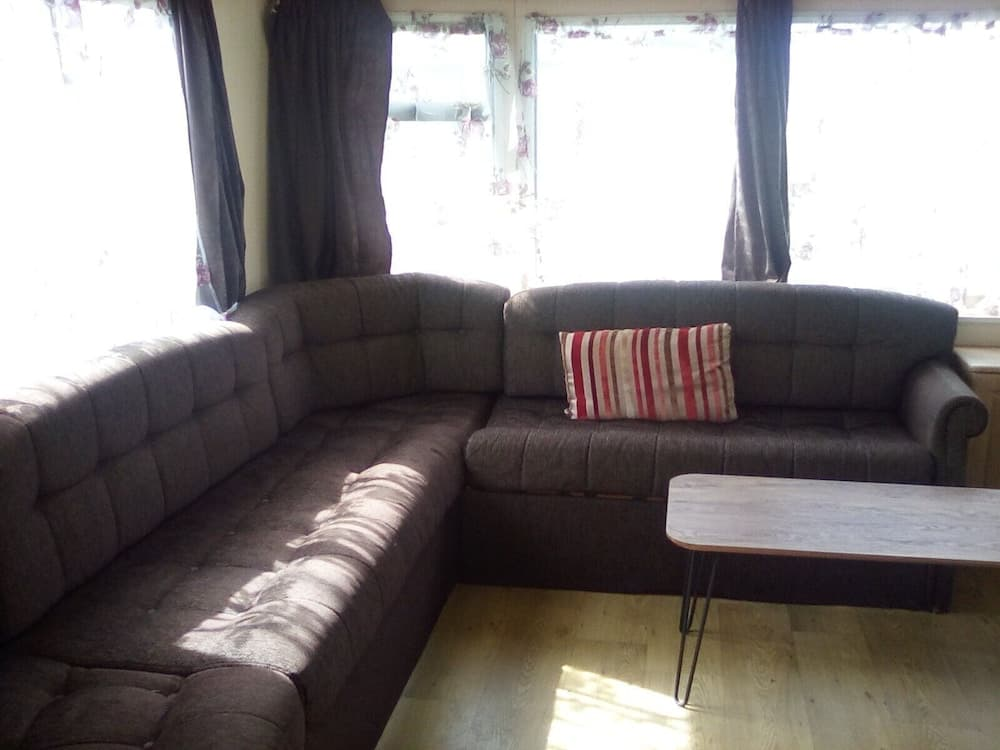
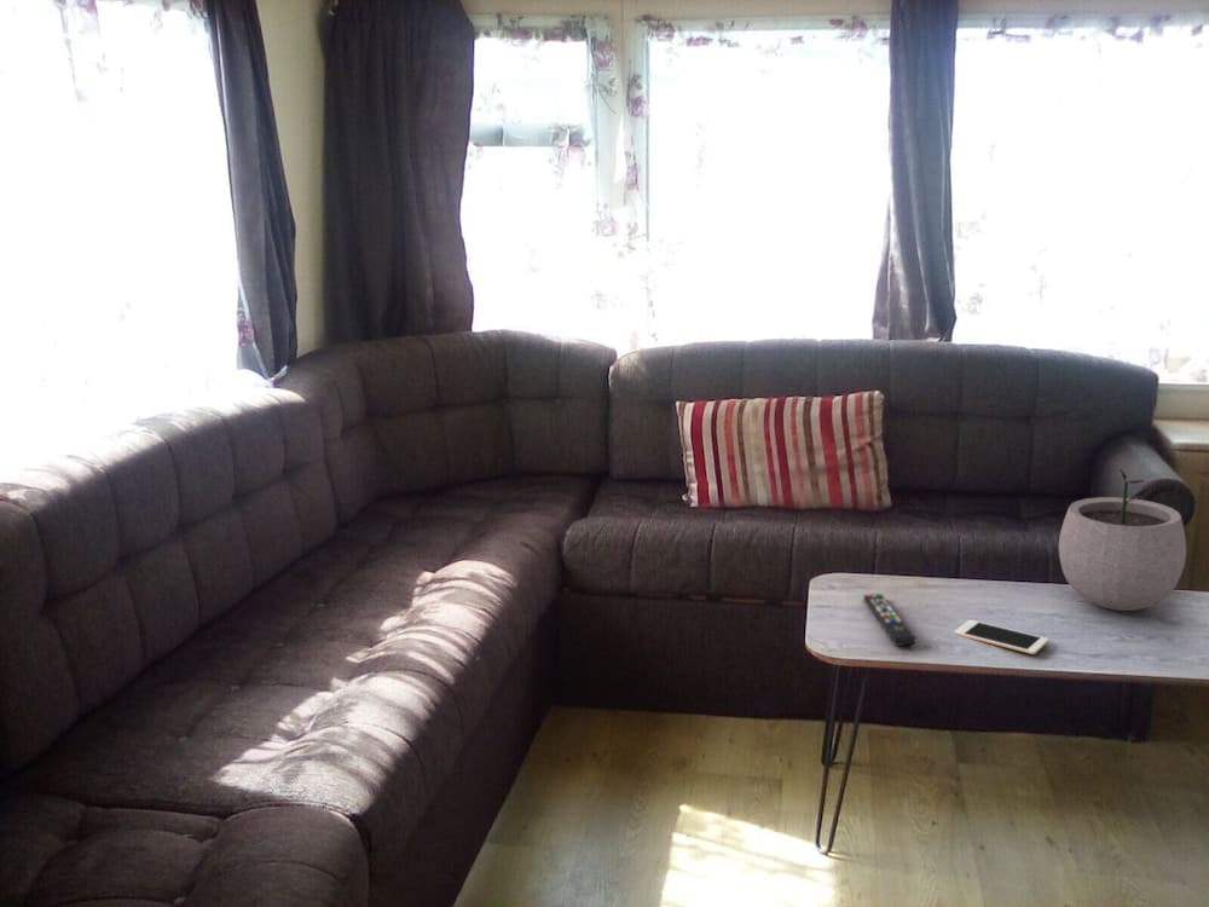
+ cell phone (1000, 636)
+ remote control (887, 618)
+ plant pot (1121, 537)
